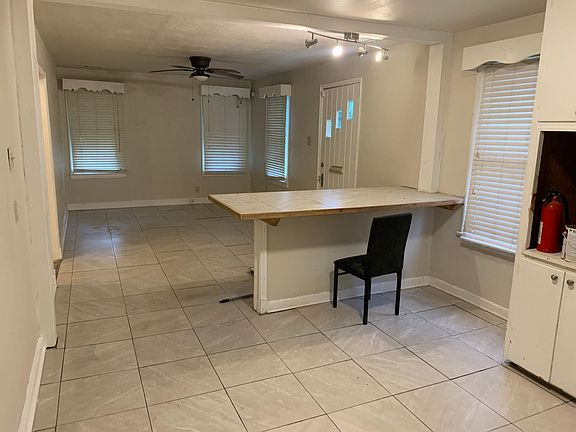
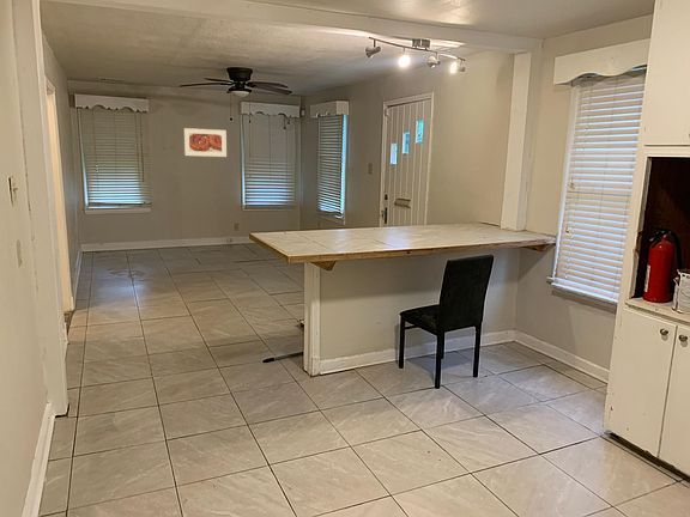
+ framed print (205, 142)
